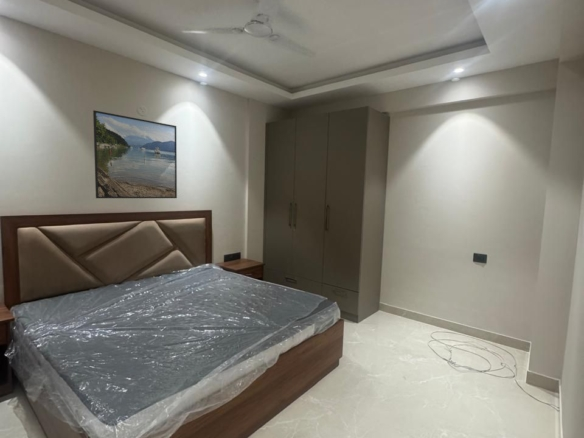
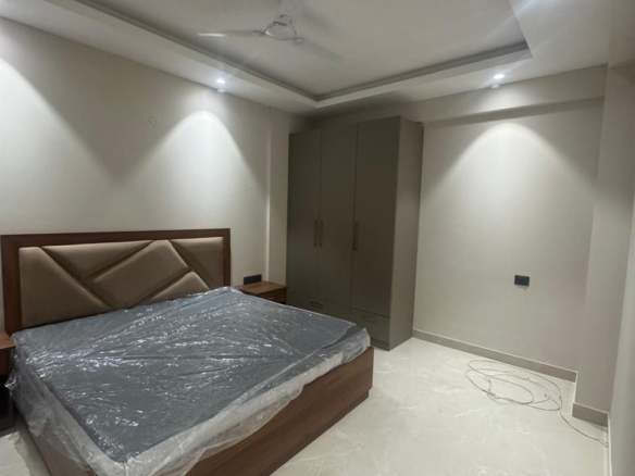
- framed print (139, 159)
